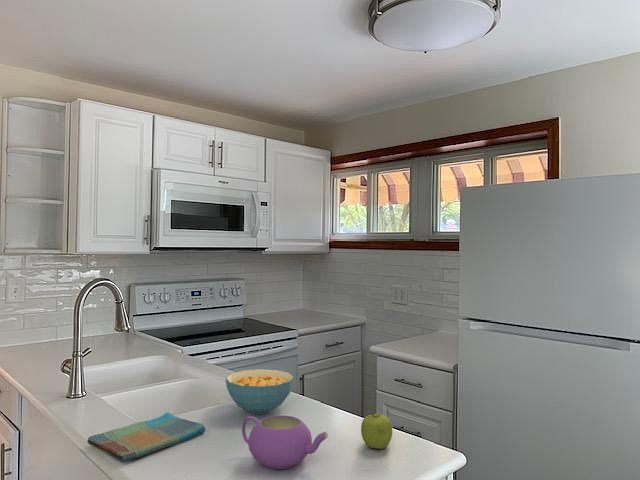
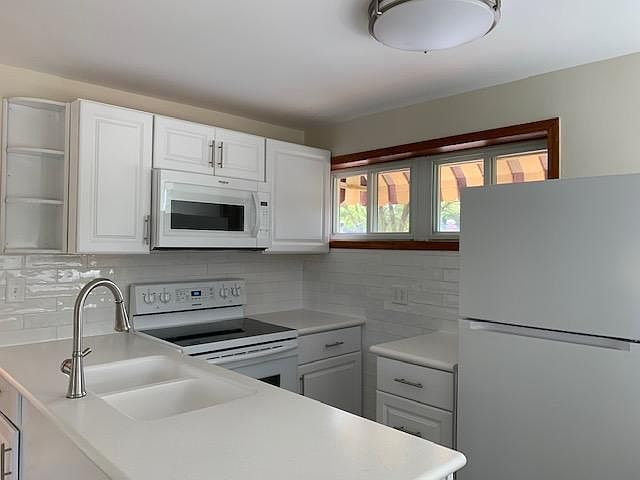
- fruit (376, 429)
- teapot (282, 442)
- dish towel (148, 434)
- cereal bowl (259, 393)
